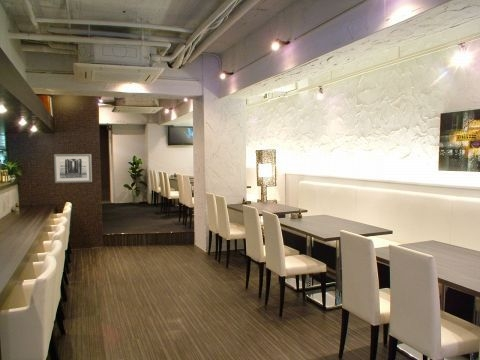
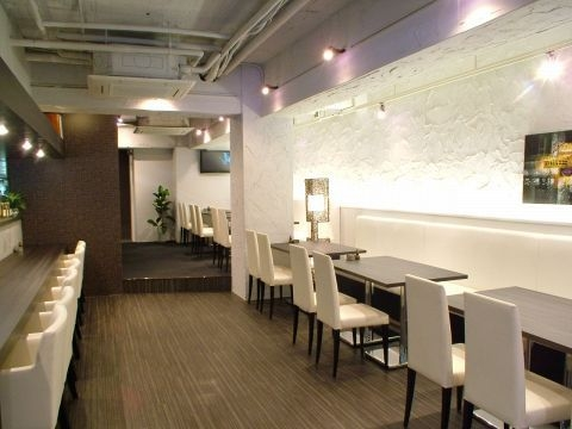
- wall art (73, 168)
